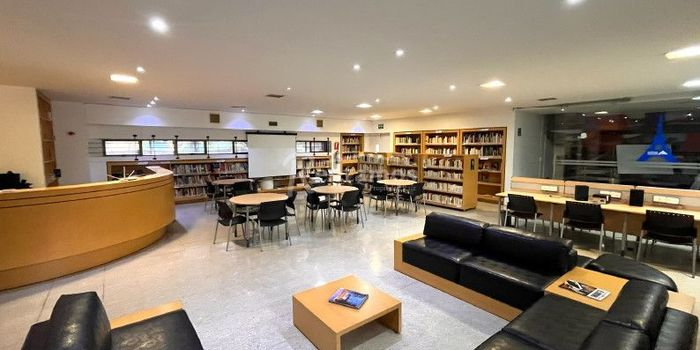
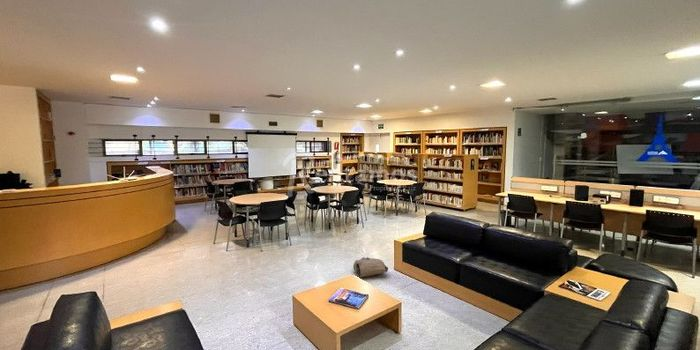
+ bag (369, 264)
